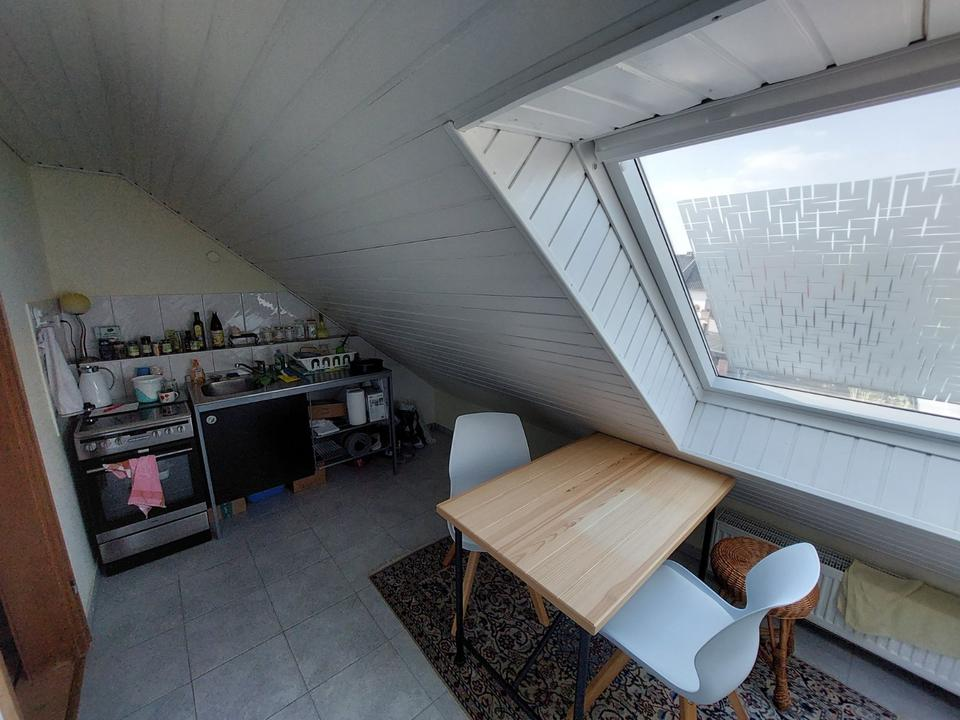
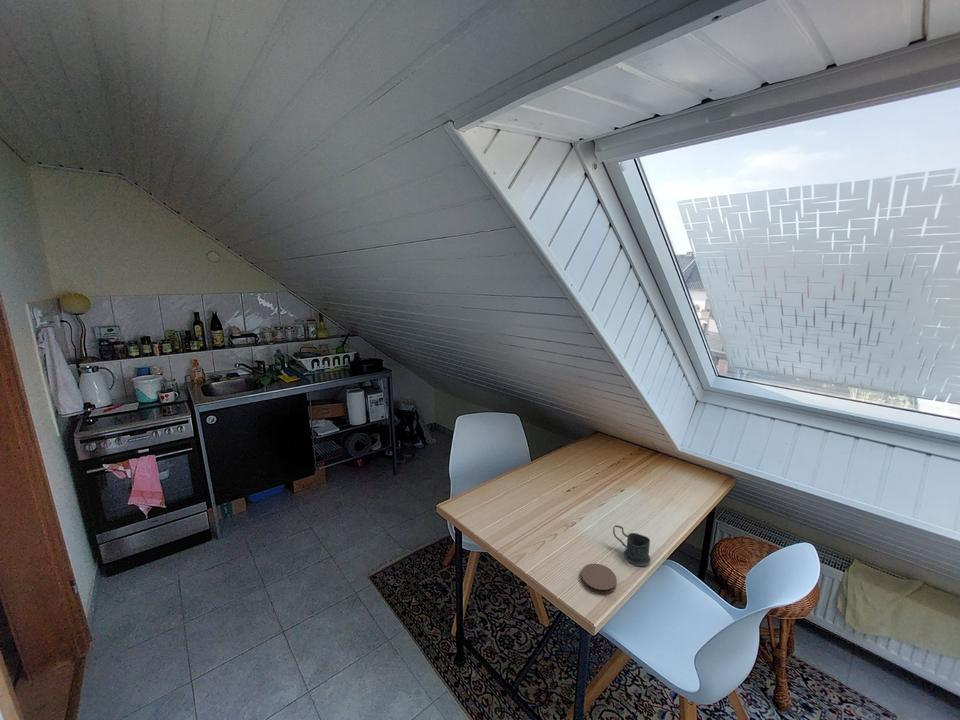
+ mug (631, 543)
+ coaster (598, 578)
